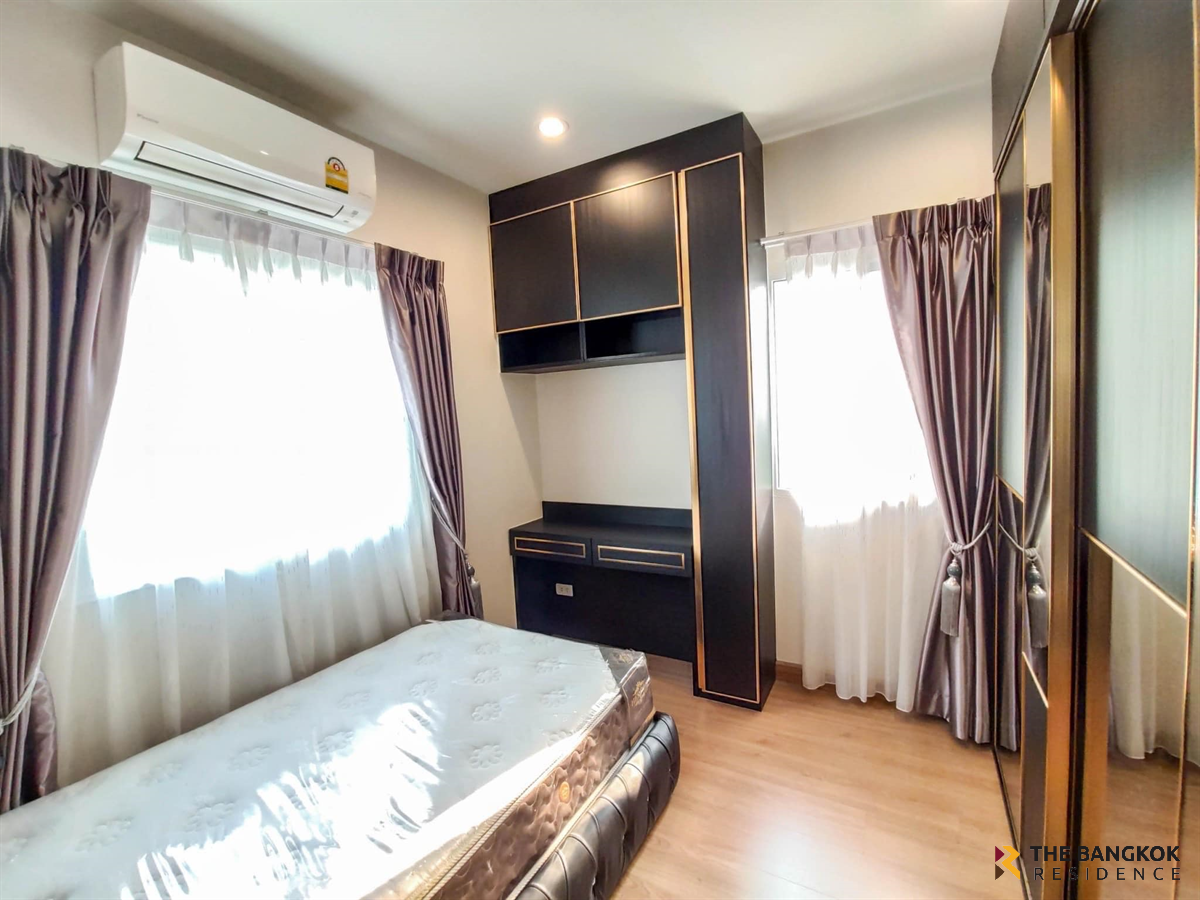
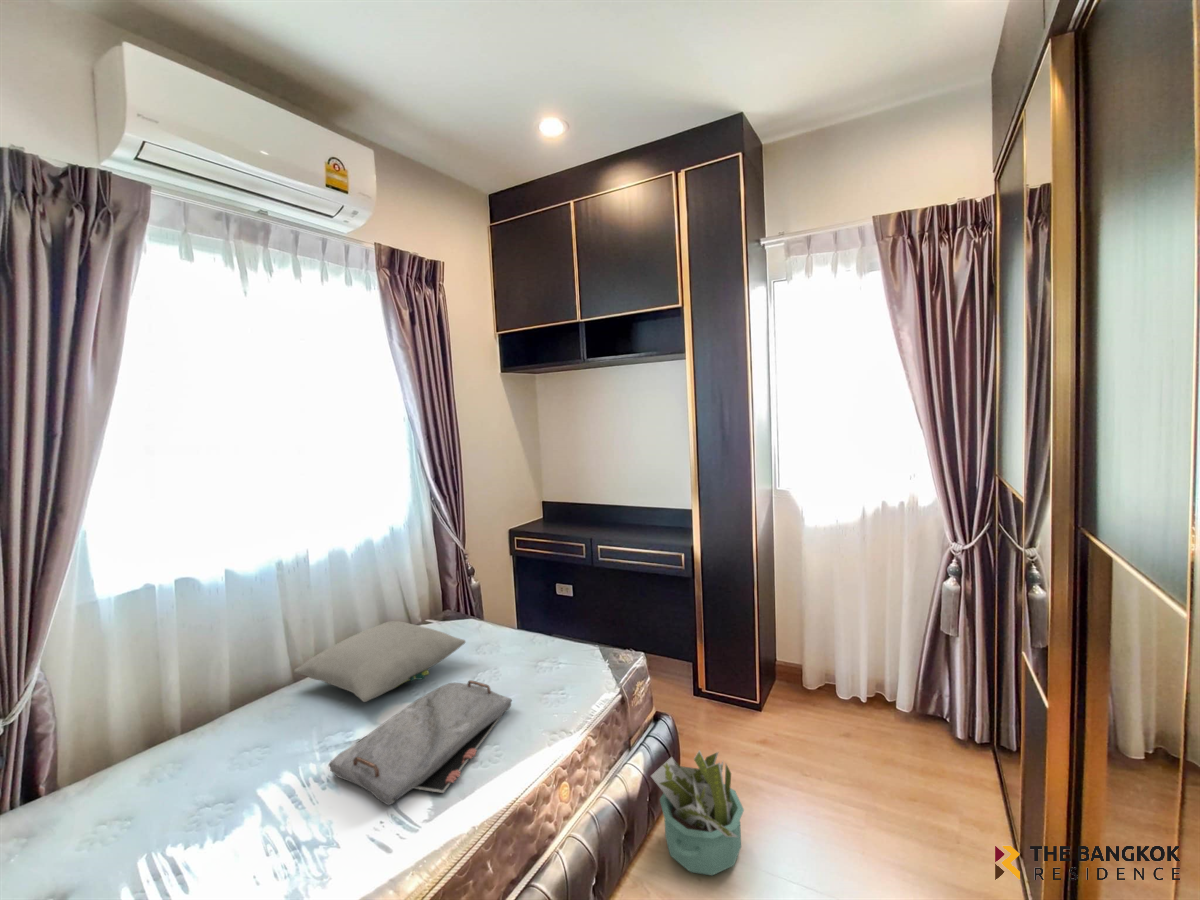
+ decorative plant (705, 803)
+ pillow (382, 655)
+ serving tray (435, 732)
